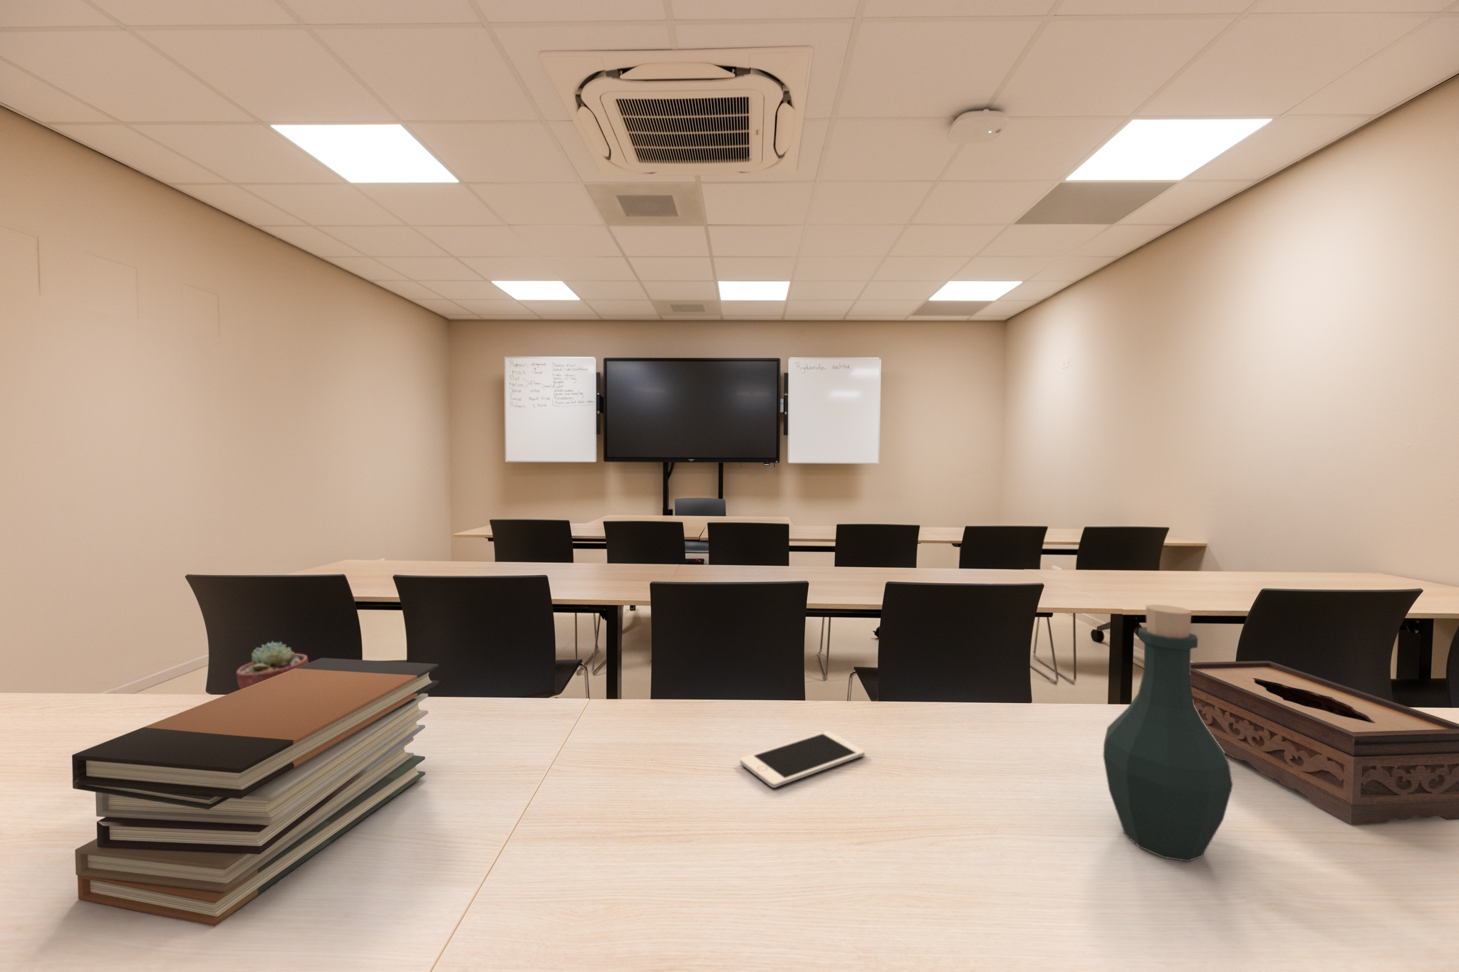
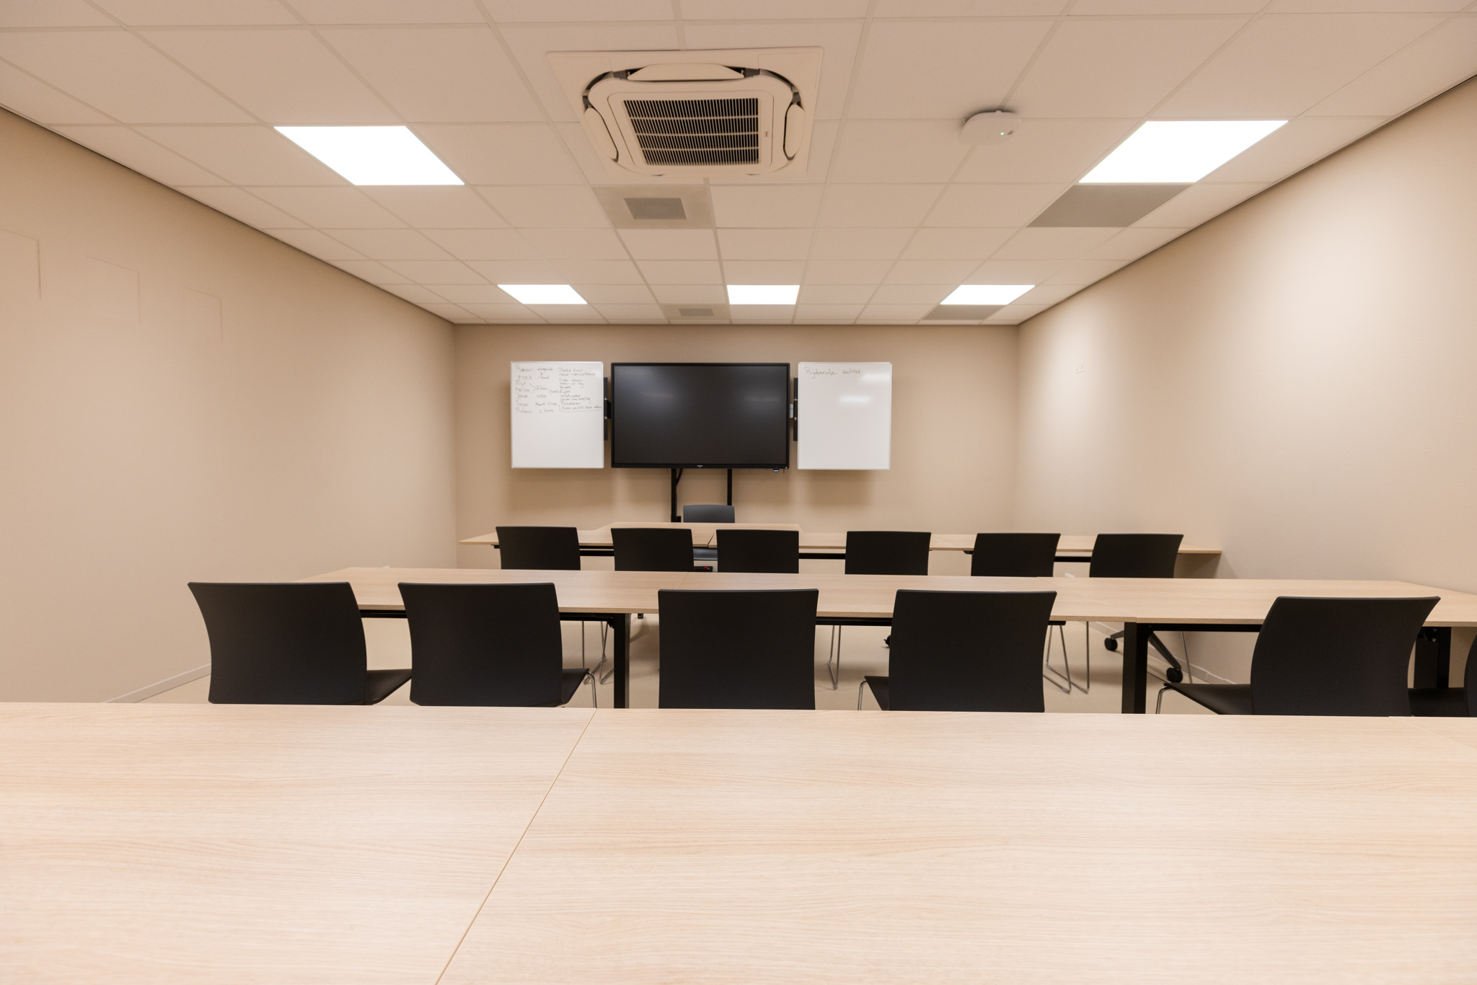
- cell phone (803, 756)
- potted succulent (274, 676)
- book stack (288, 763)
- bottle (1165, 725)
- tissue box (1303, 729)
